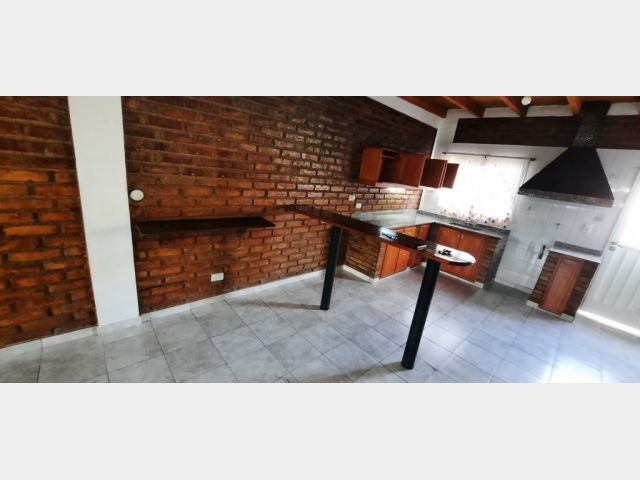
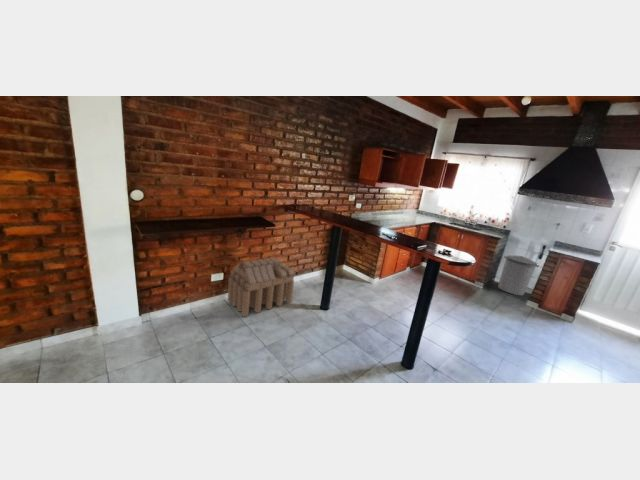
+ trash can (516, 273)
+ stool (262, 281)
